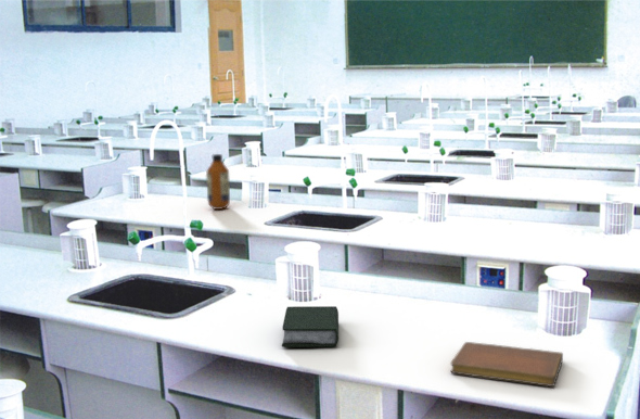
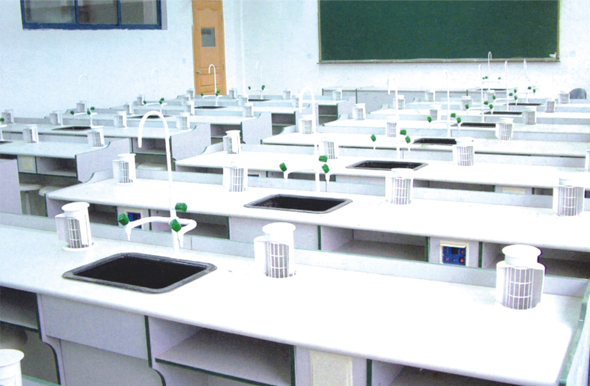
- bottle (218, 181)
- book (311, 326)
- notebook (507, 361)
